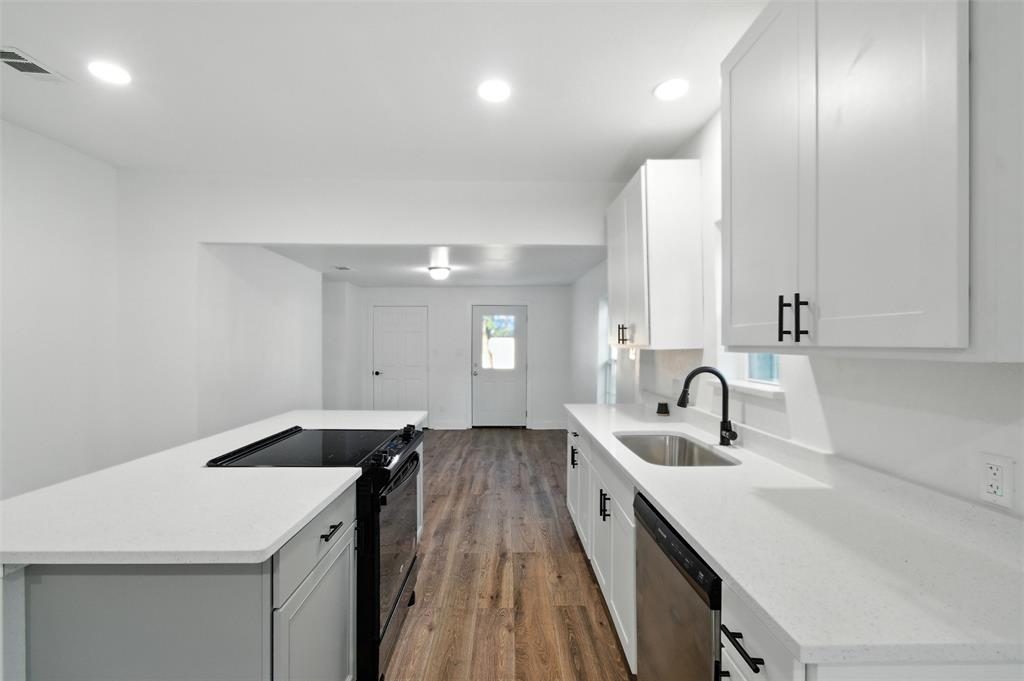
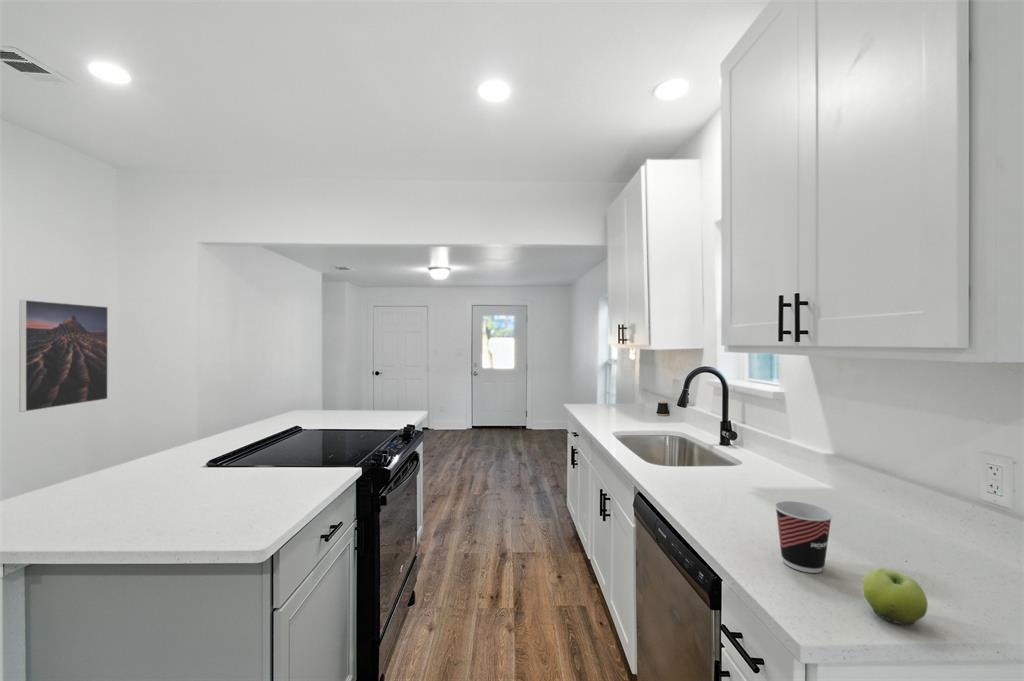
+ fruit (893, 594)
+ cup (802, 536)
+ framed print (67, 354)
